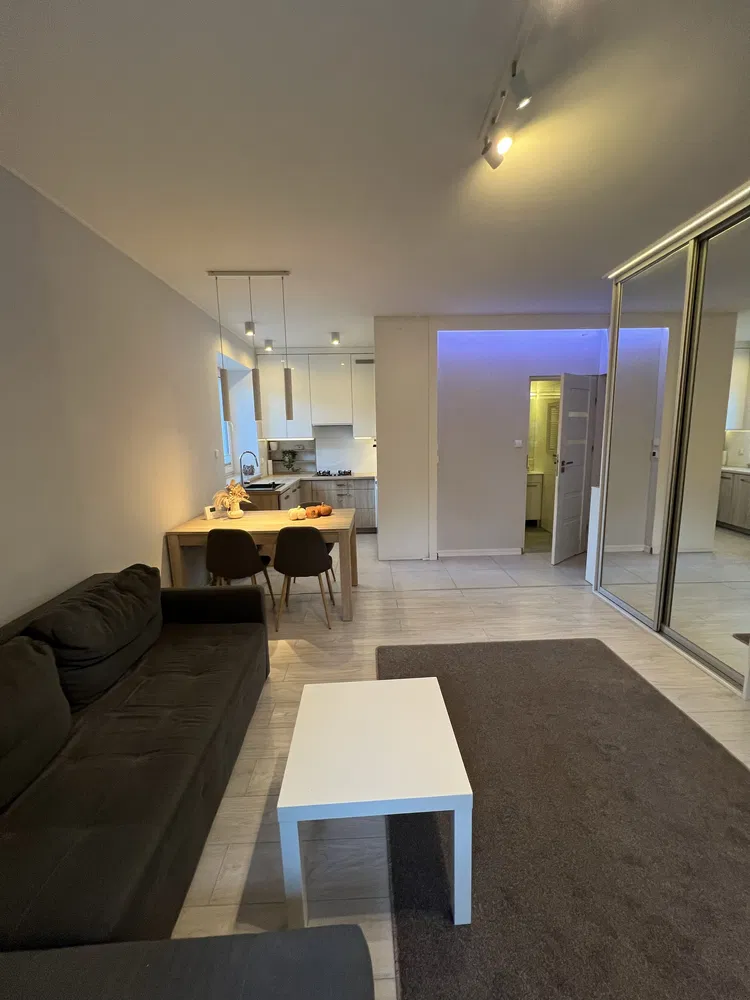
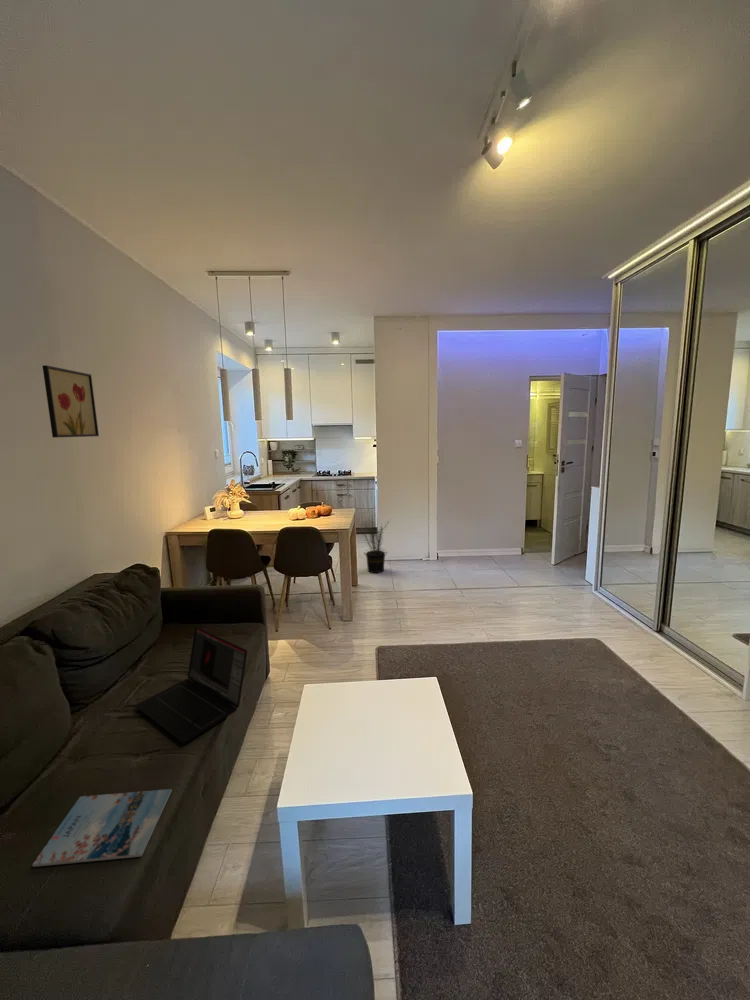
+ potted plant (374, 544)
+ magazine (108, 824)
+ laptop (191, 679)
+ wall art (71, 404)
